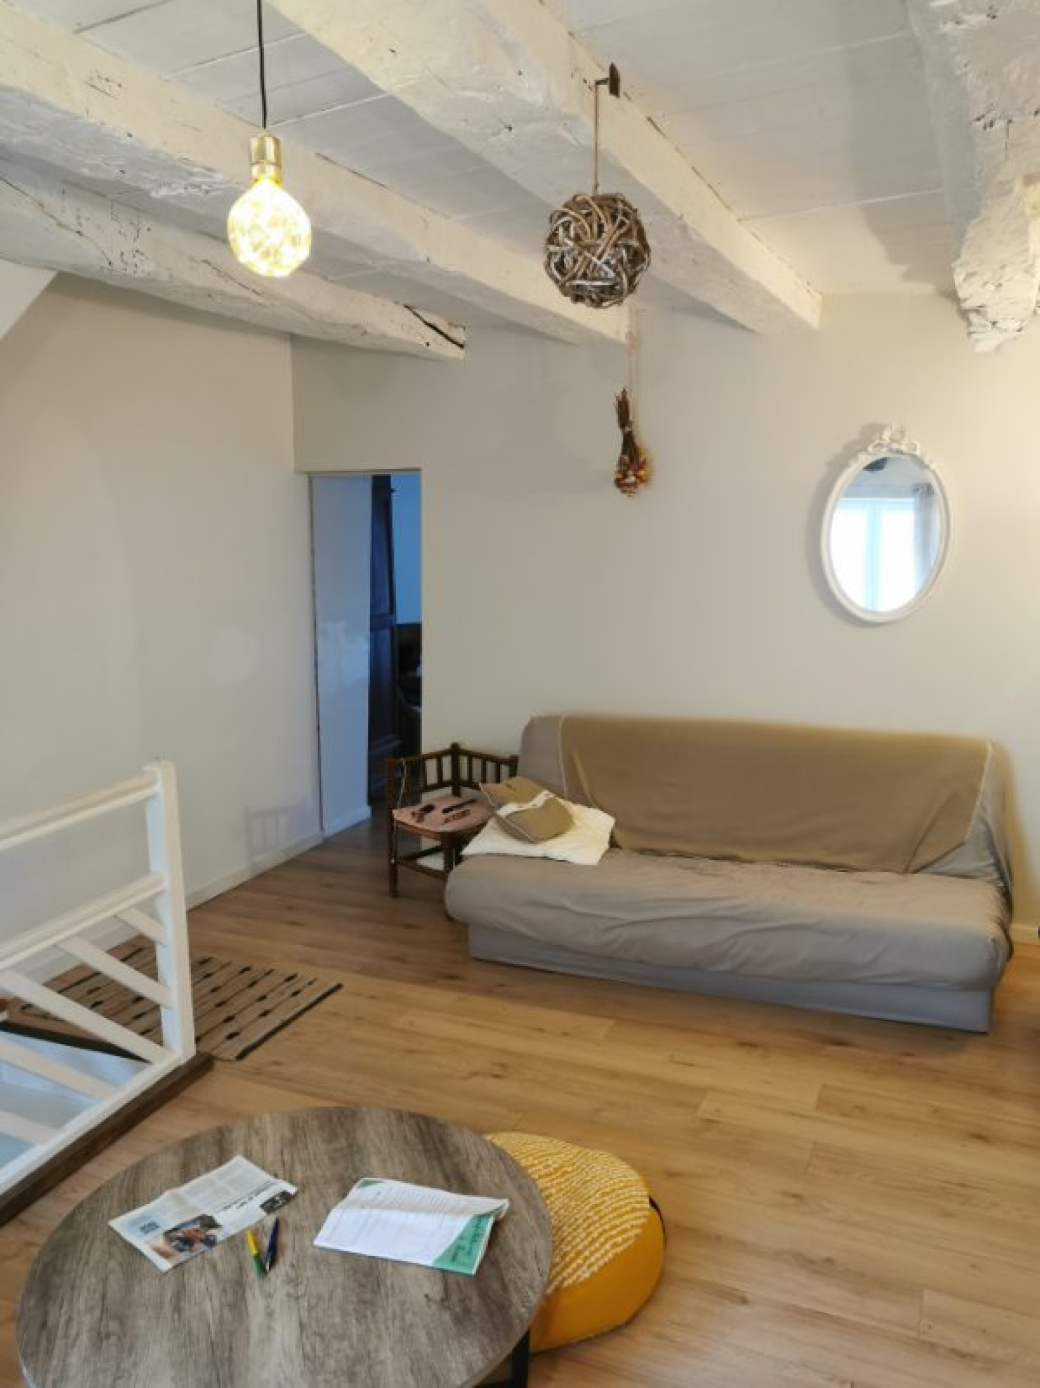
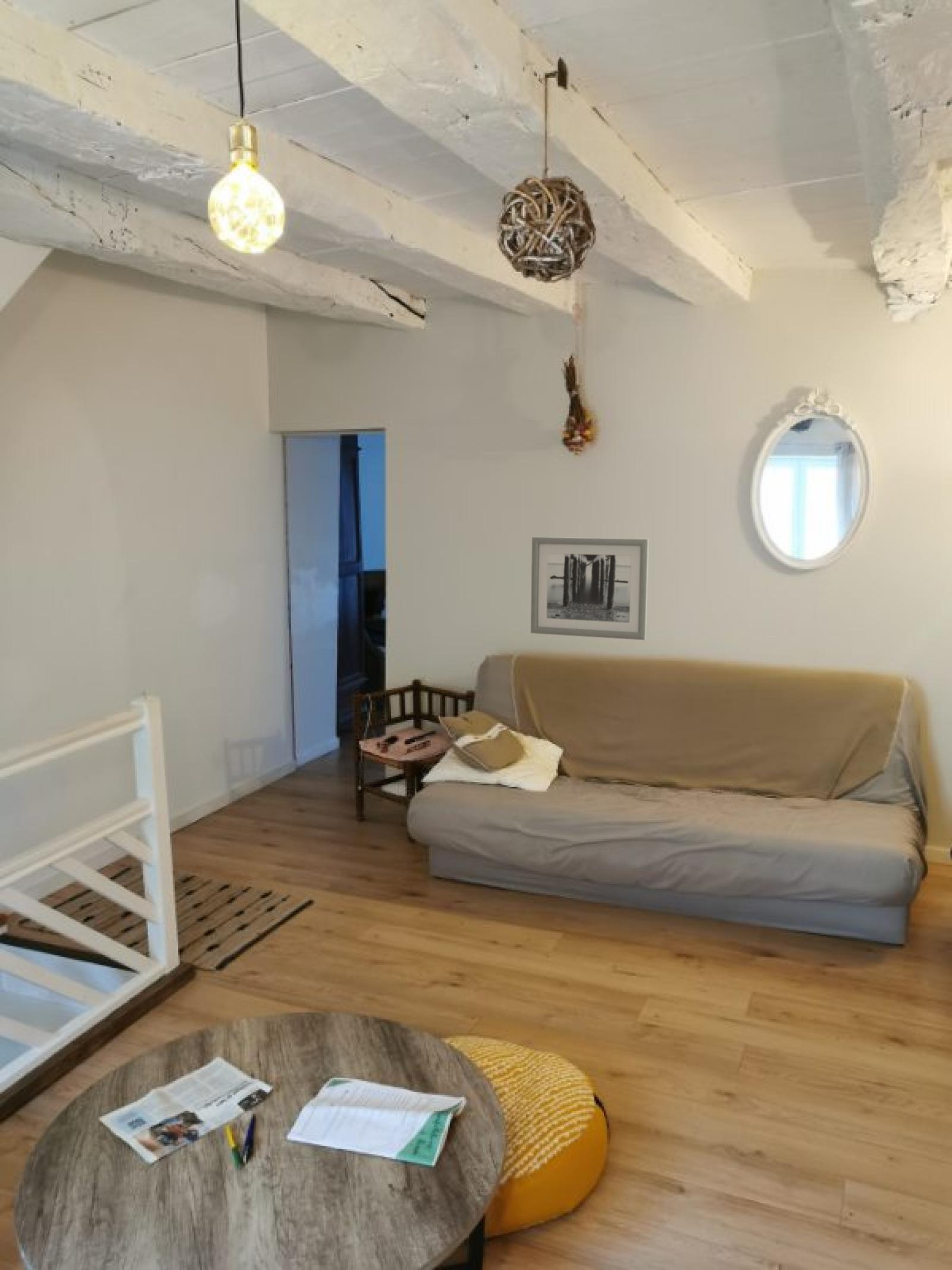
+ wall art (588, 587)
